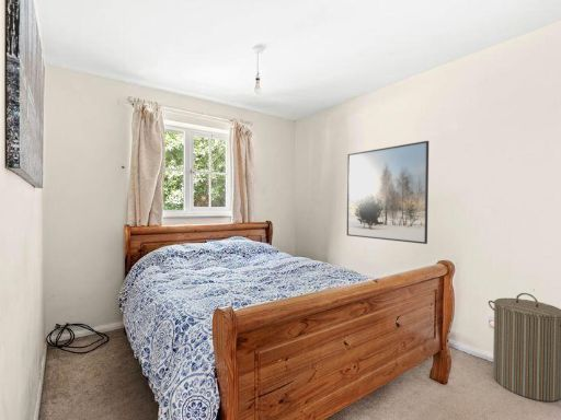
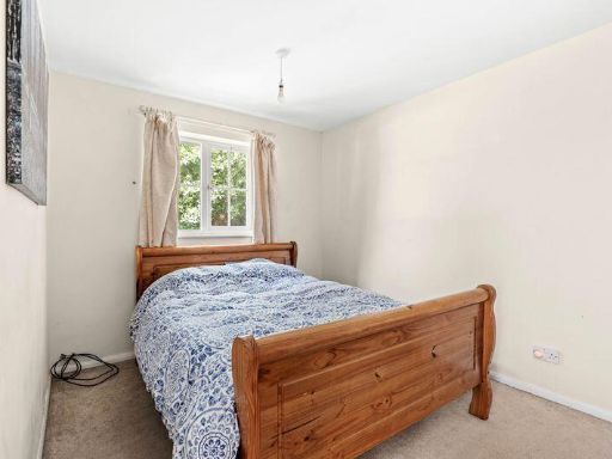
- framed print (382, 194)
- laundry hamper (527, 339)
